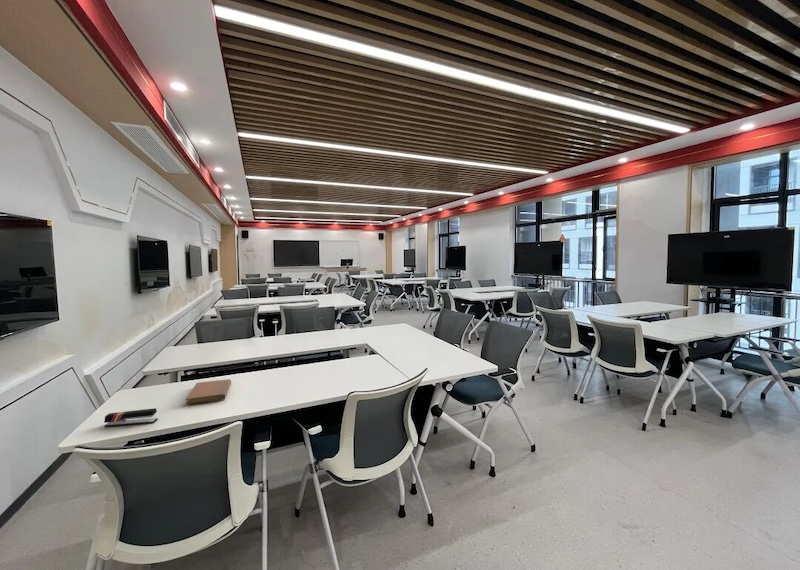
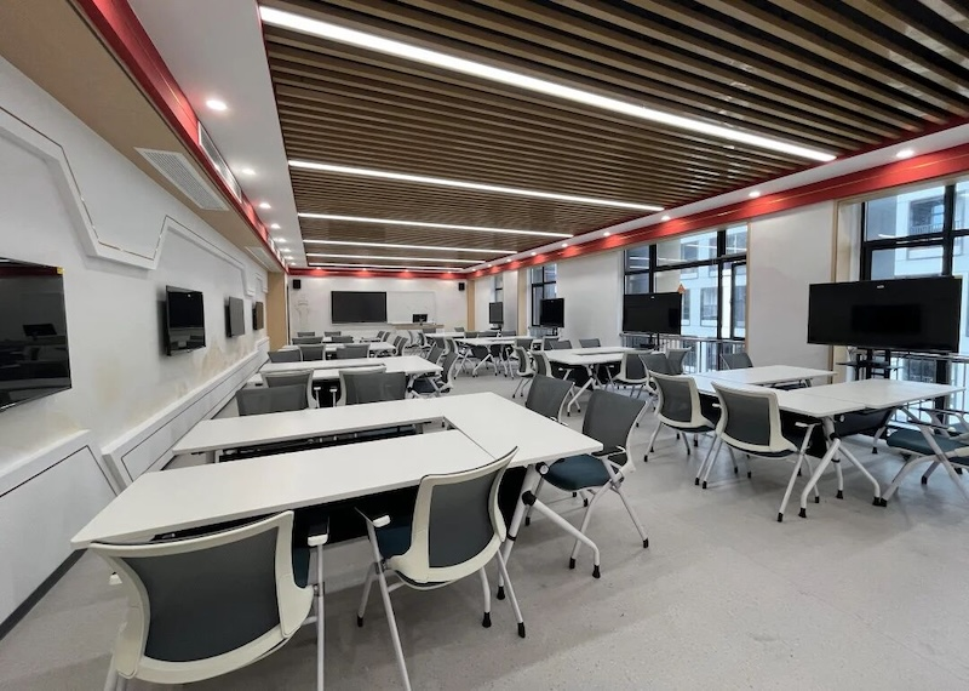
- notebook (210, 390)
- stapler (131, 417)
